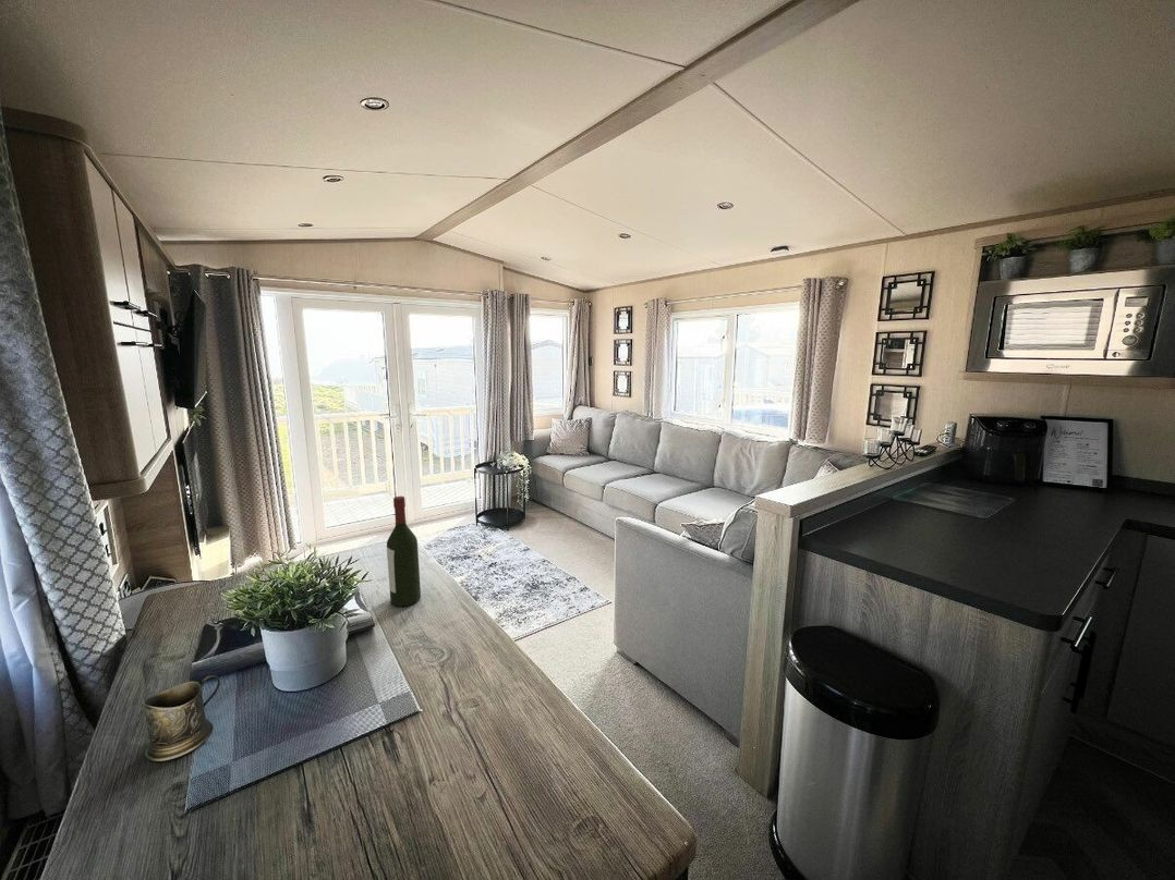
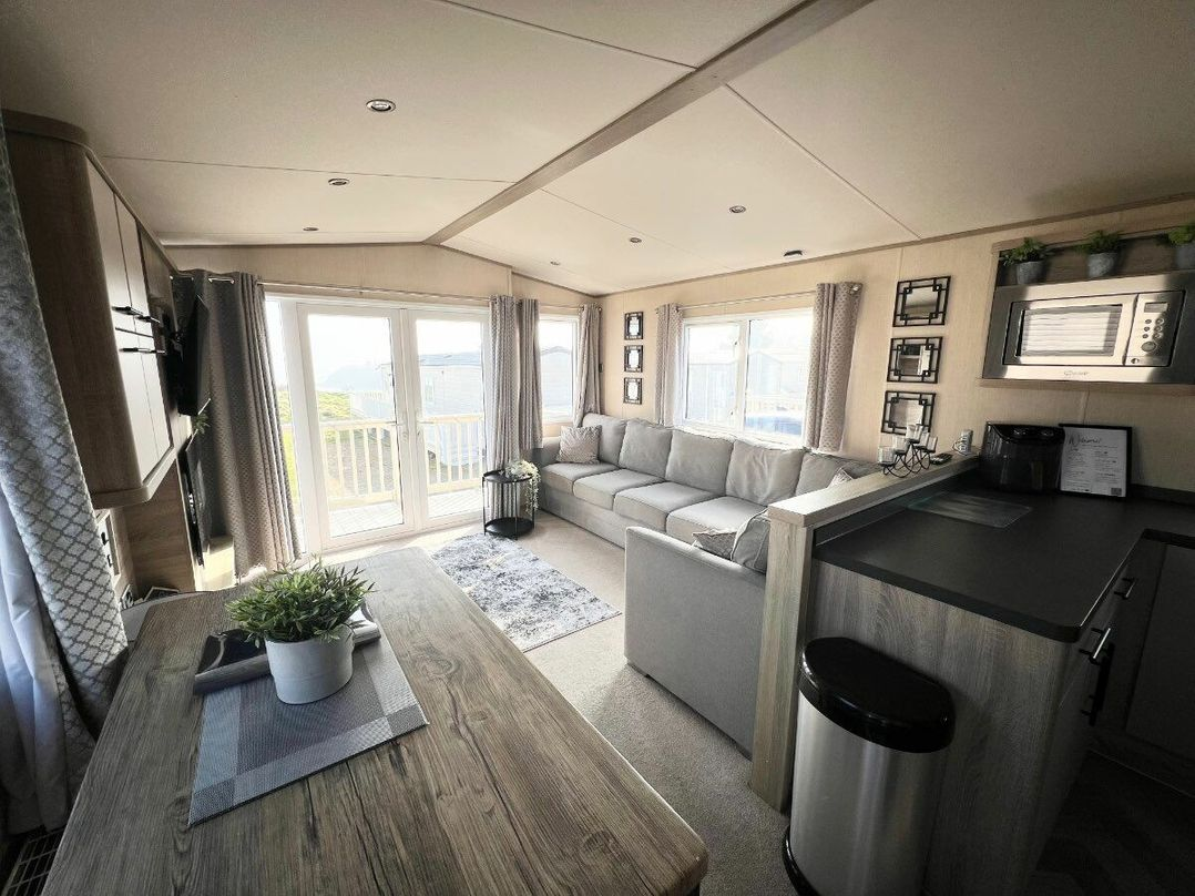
- mug (184, 710)
- wine bottle (402, 549)
